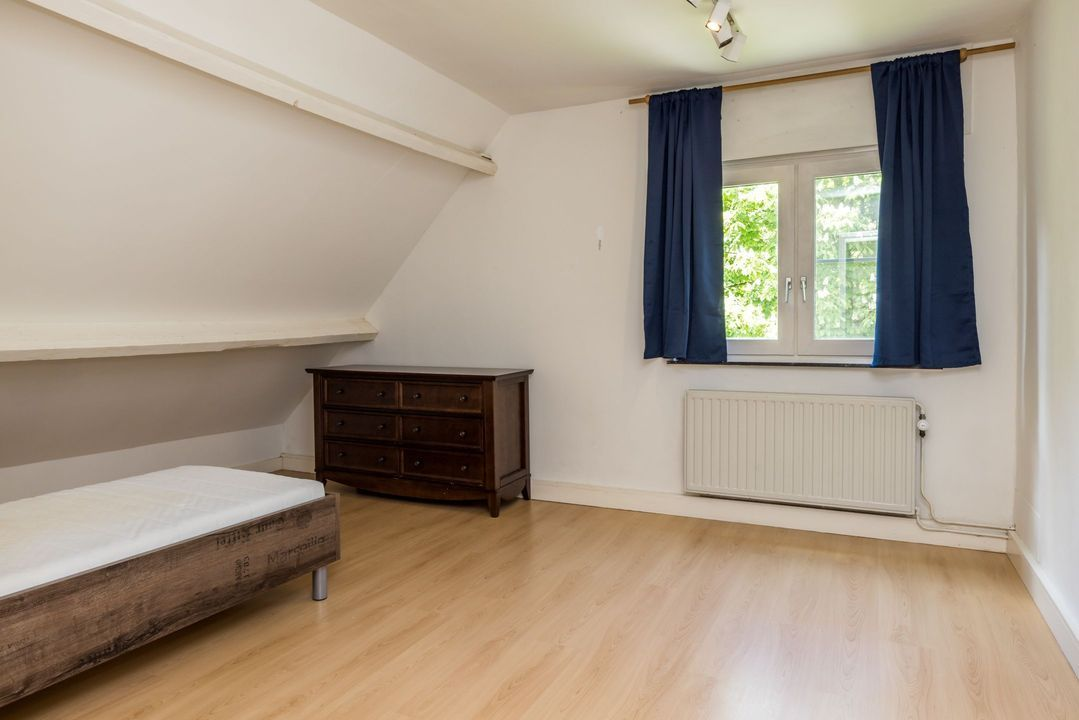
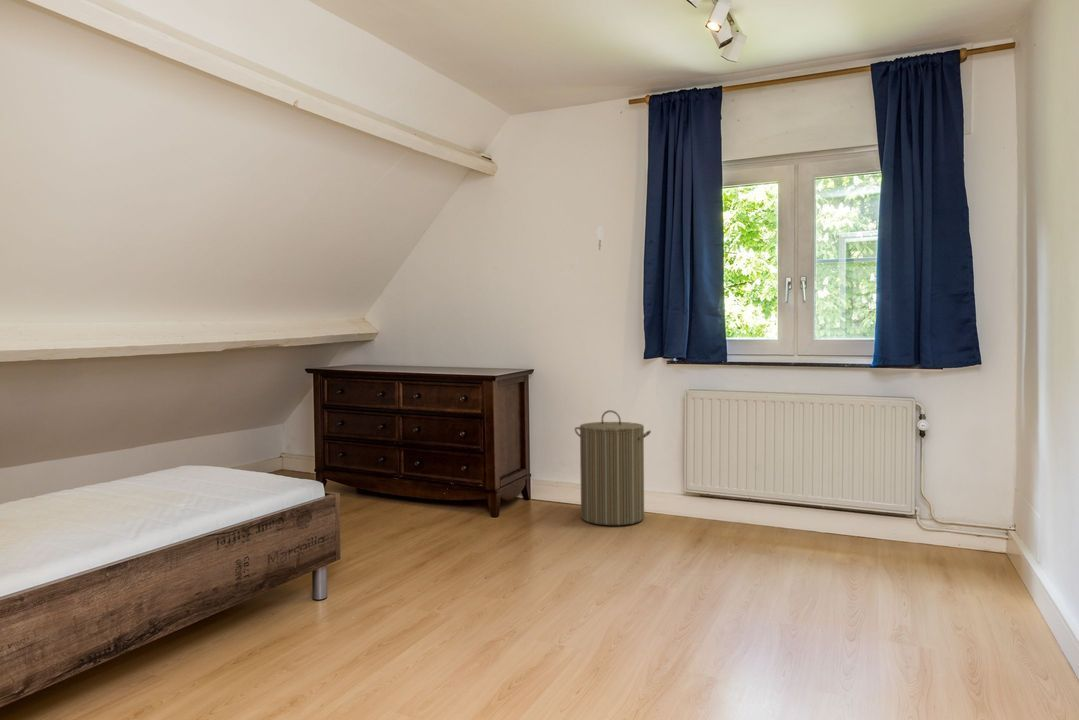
+ laundry hamper (612, 464)
